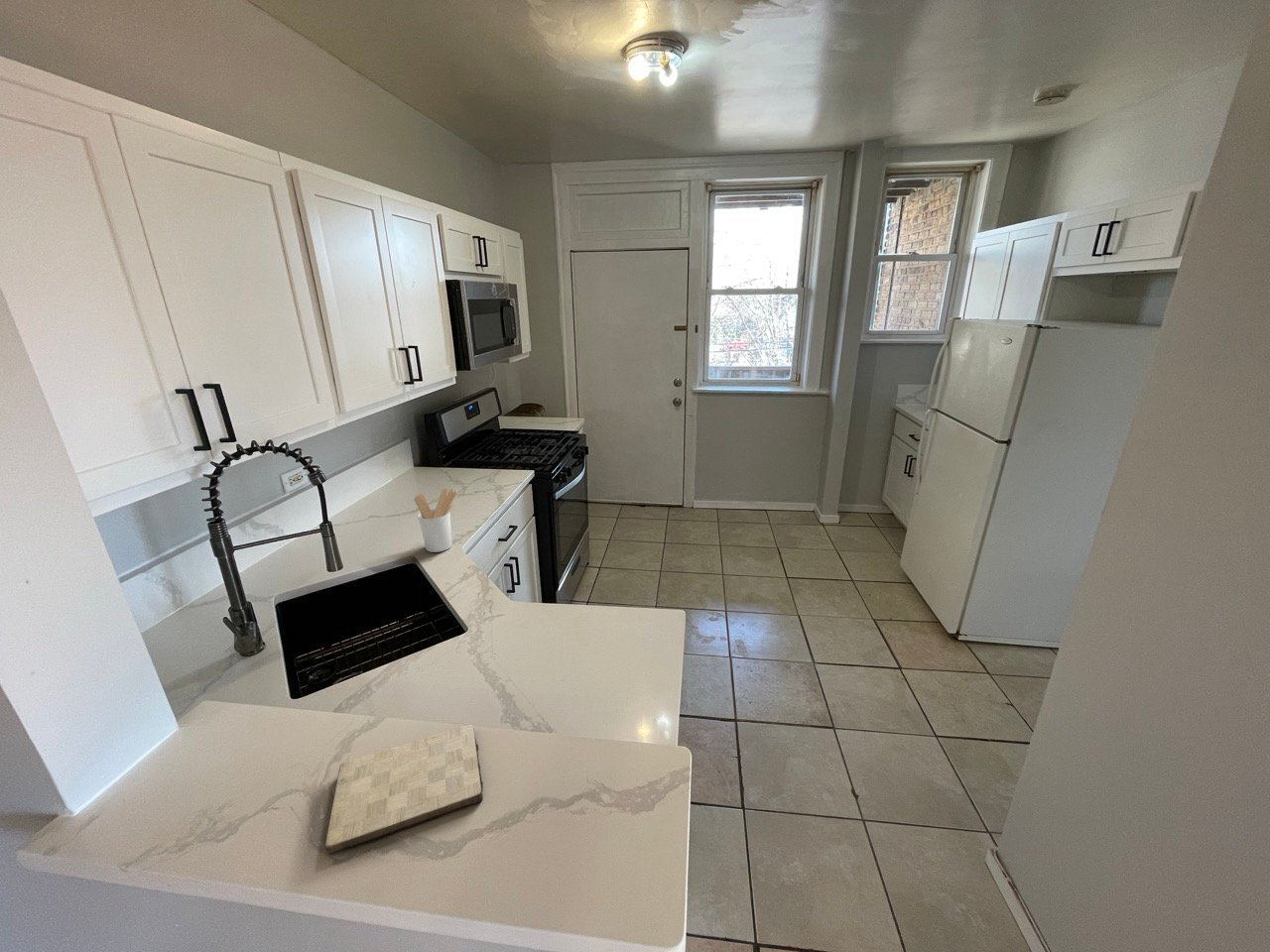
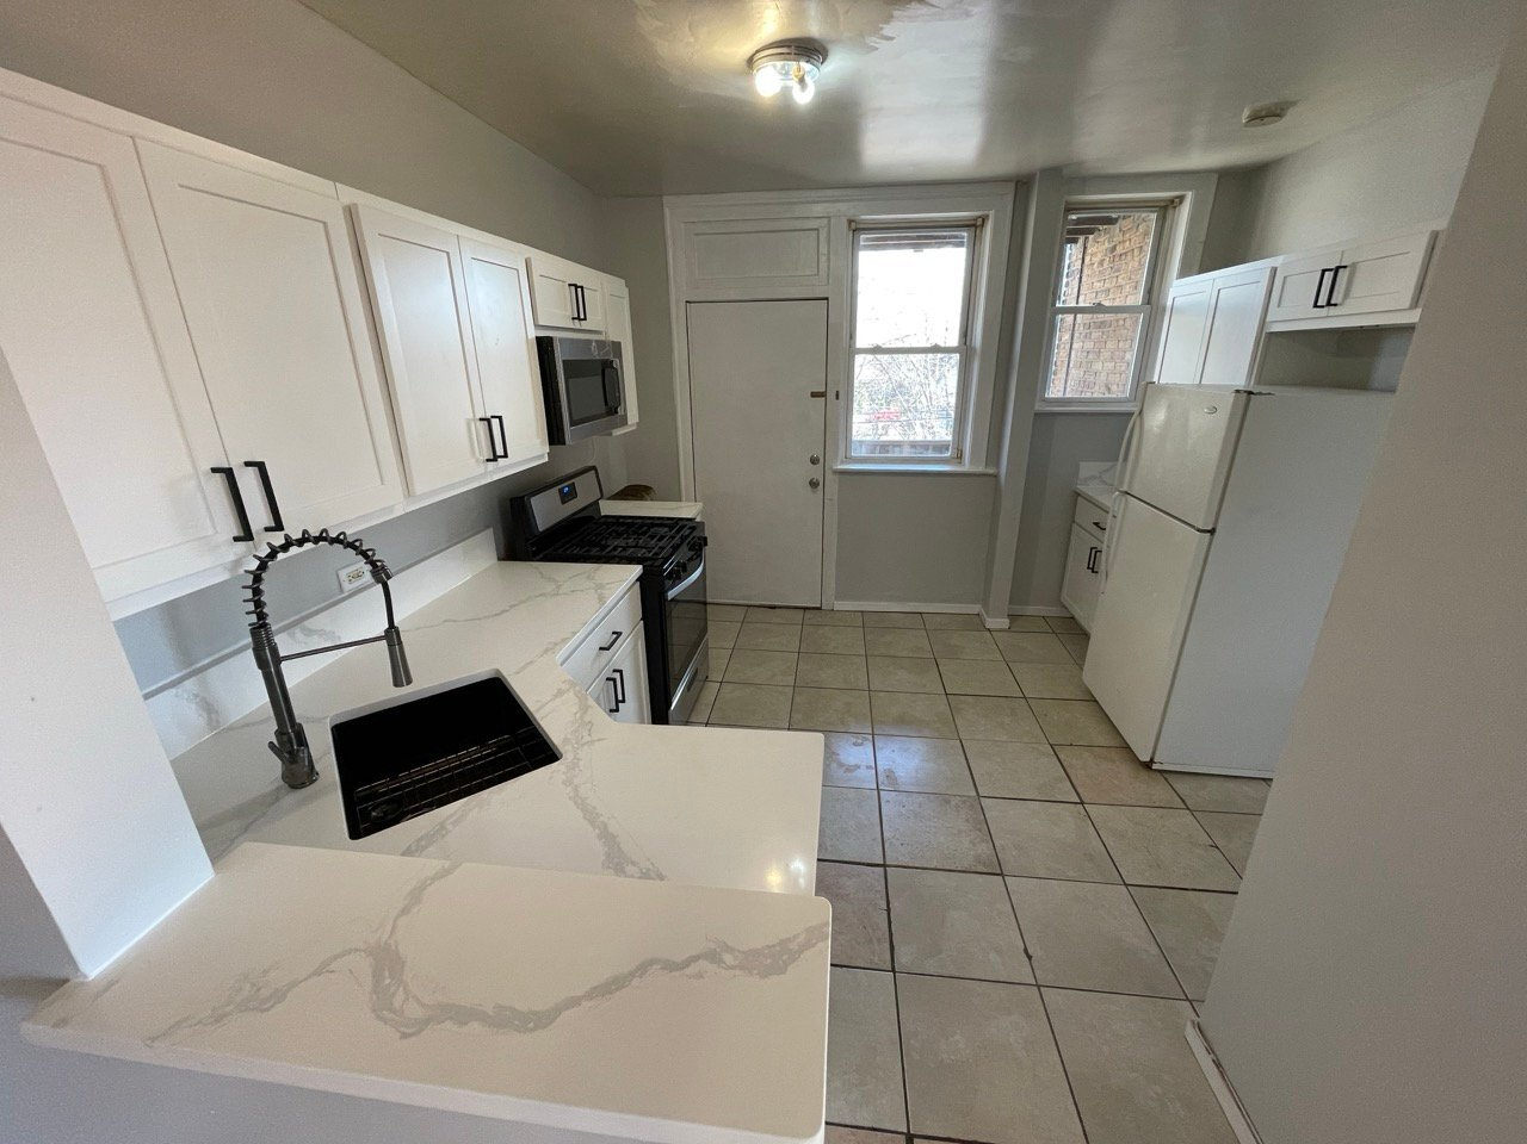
- utensil holder (441, 519)
- cutting board (409, 780)
